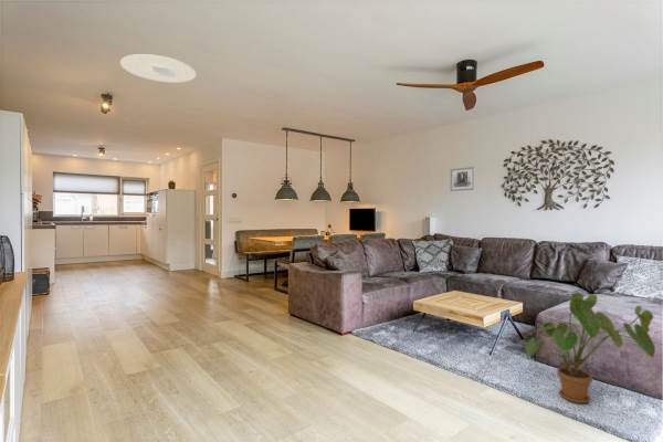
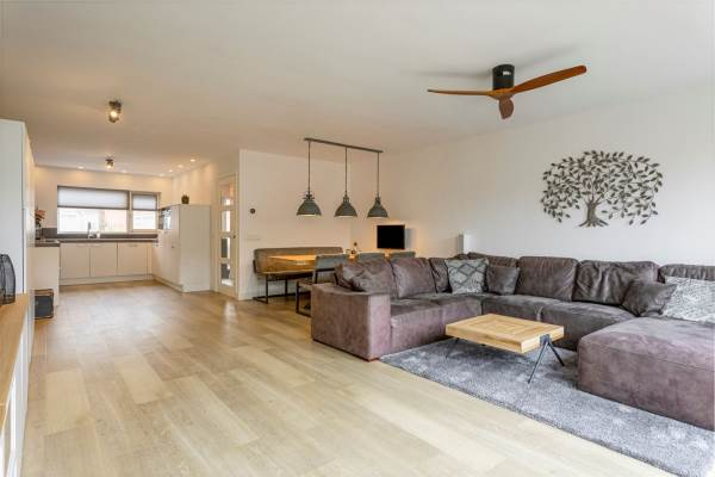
- ceiling light (159, 65)
- wall art (462, 179)
- house plant (586, 344)
